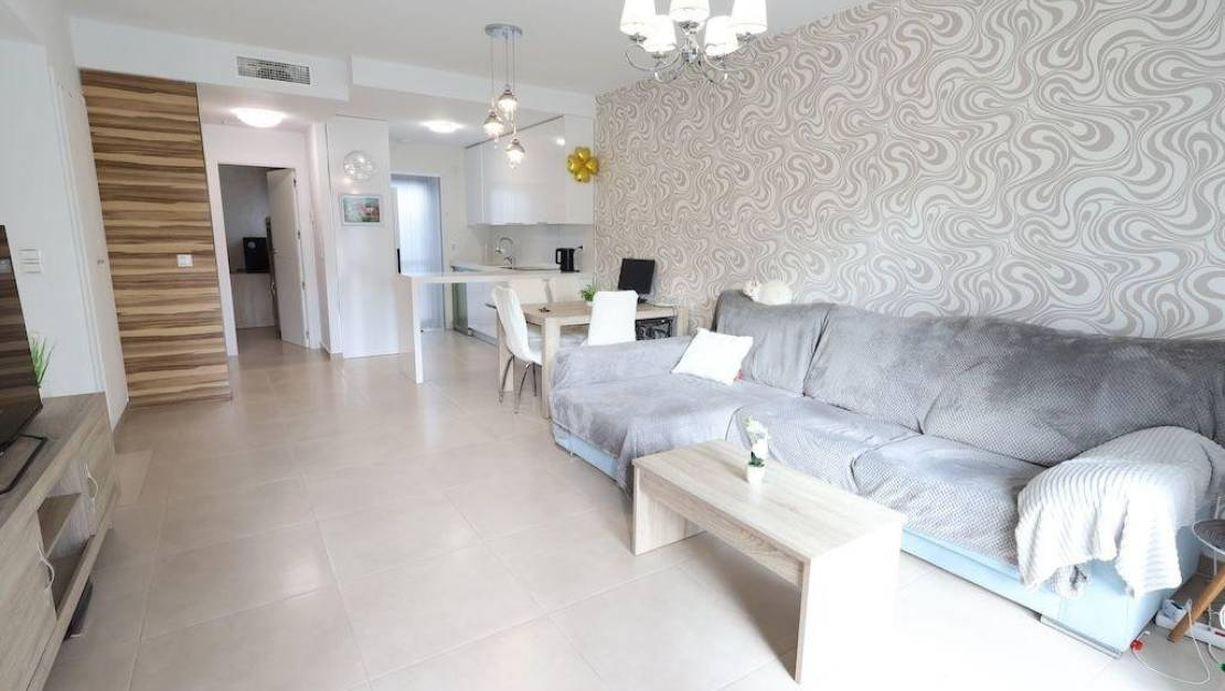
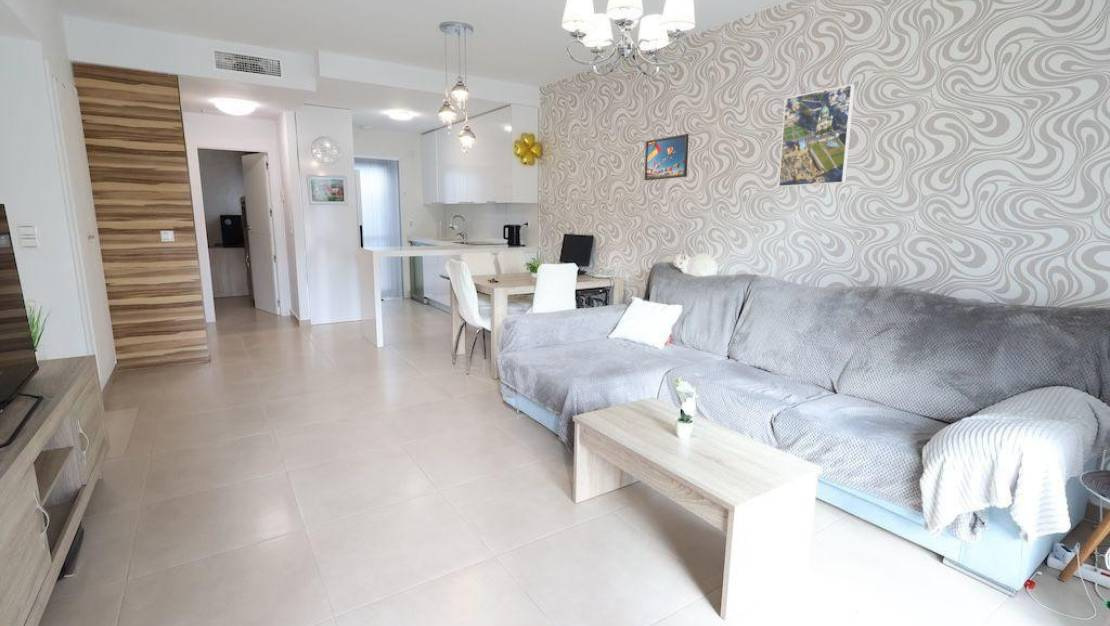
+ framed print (665, 158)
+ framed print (814, 139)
